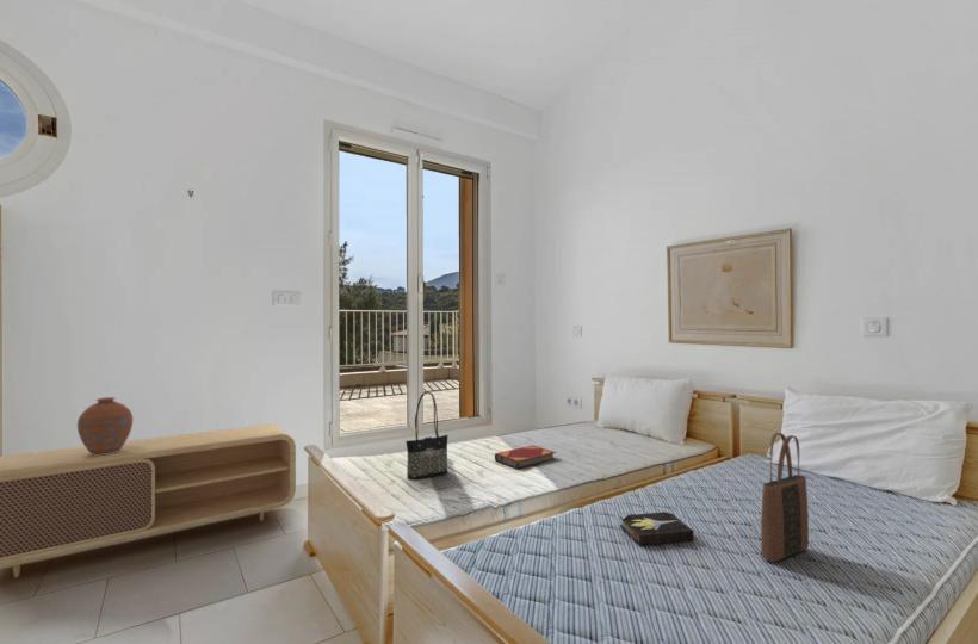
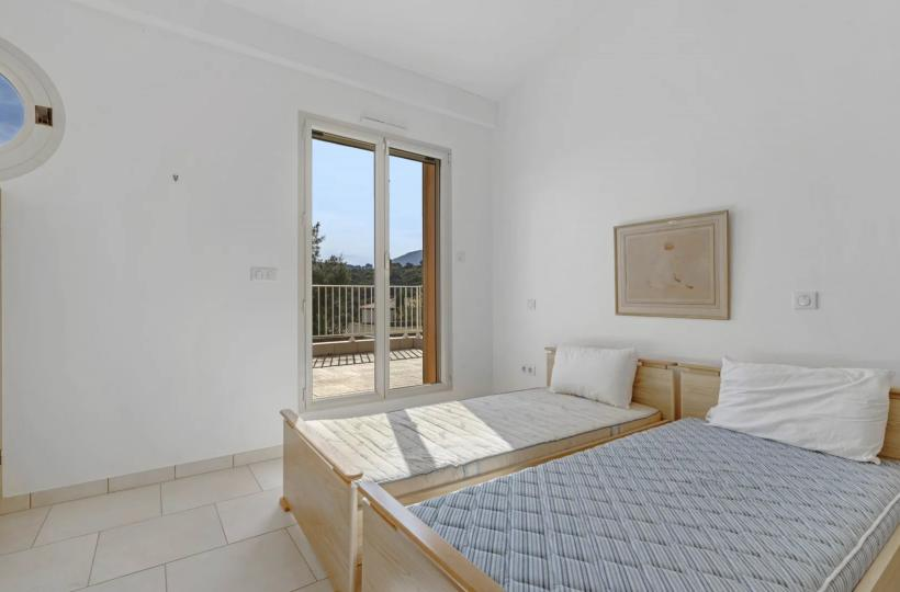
- tote bag (427, 438)
- hardback book (655, 527)
- tote bag (785, 494)
- tv stand (154, 491)
- vase (105, 425)
- hardback book (525, 456)
